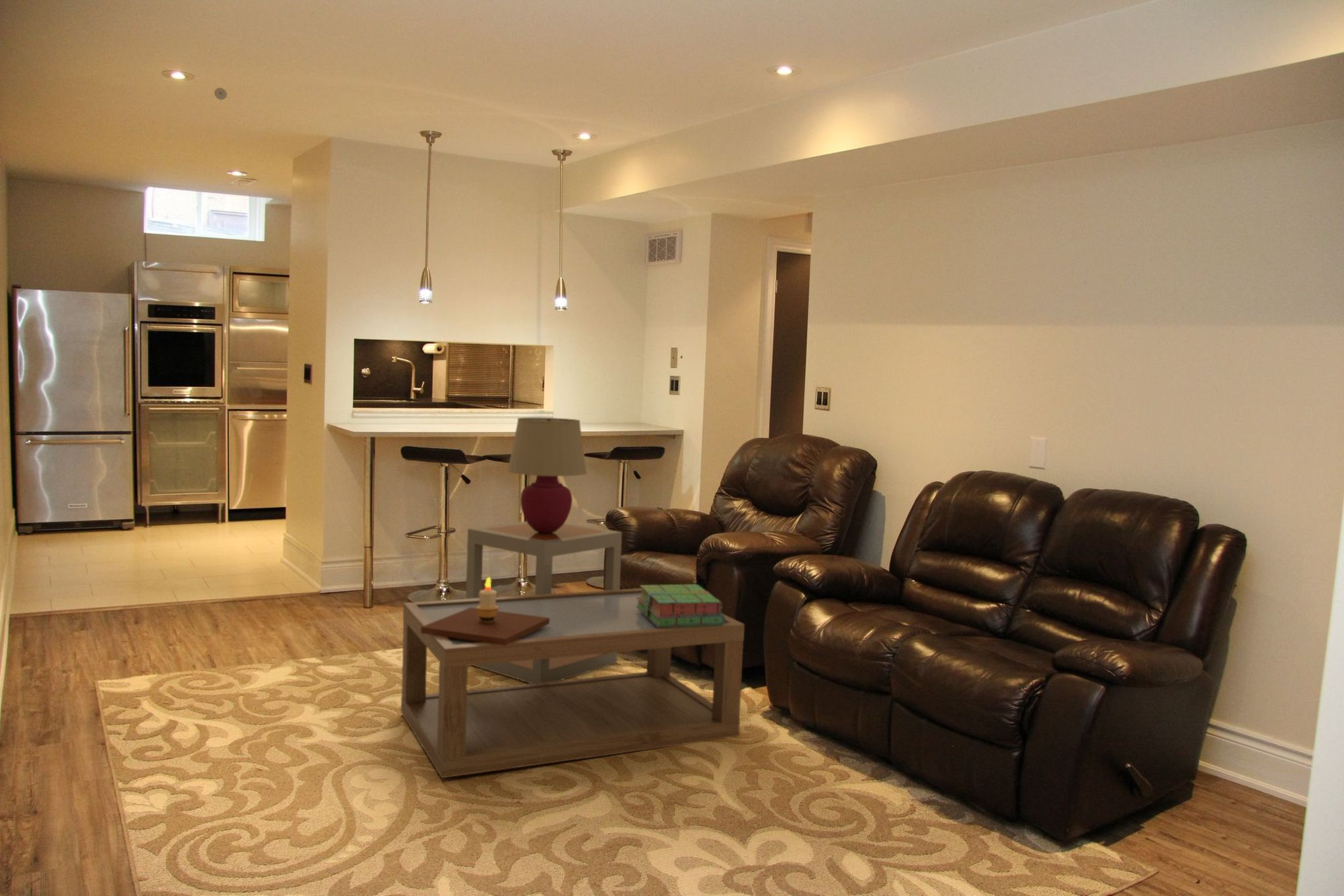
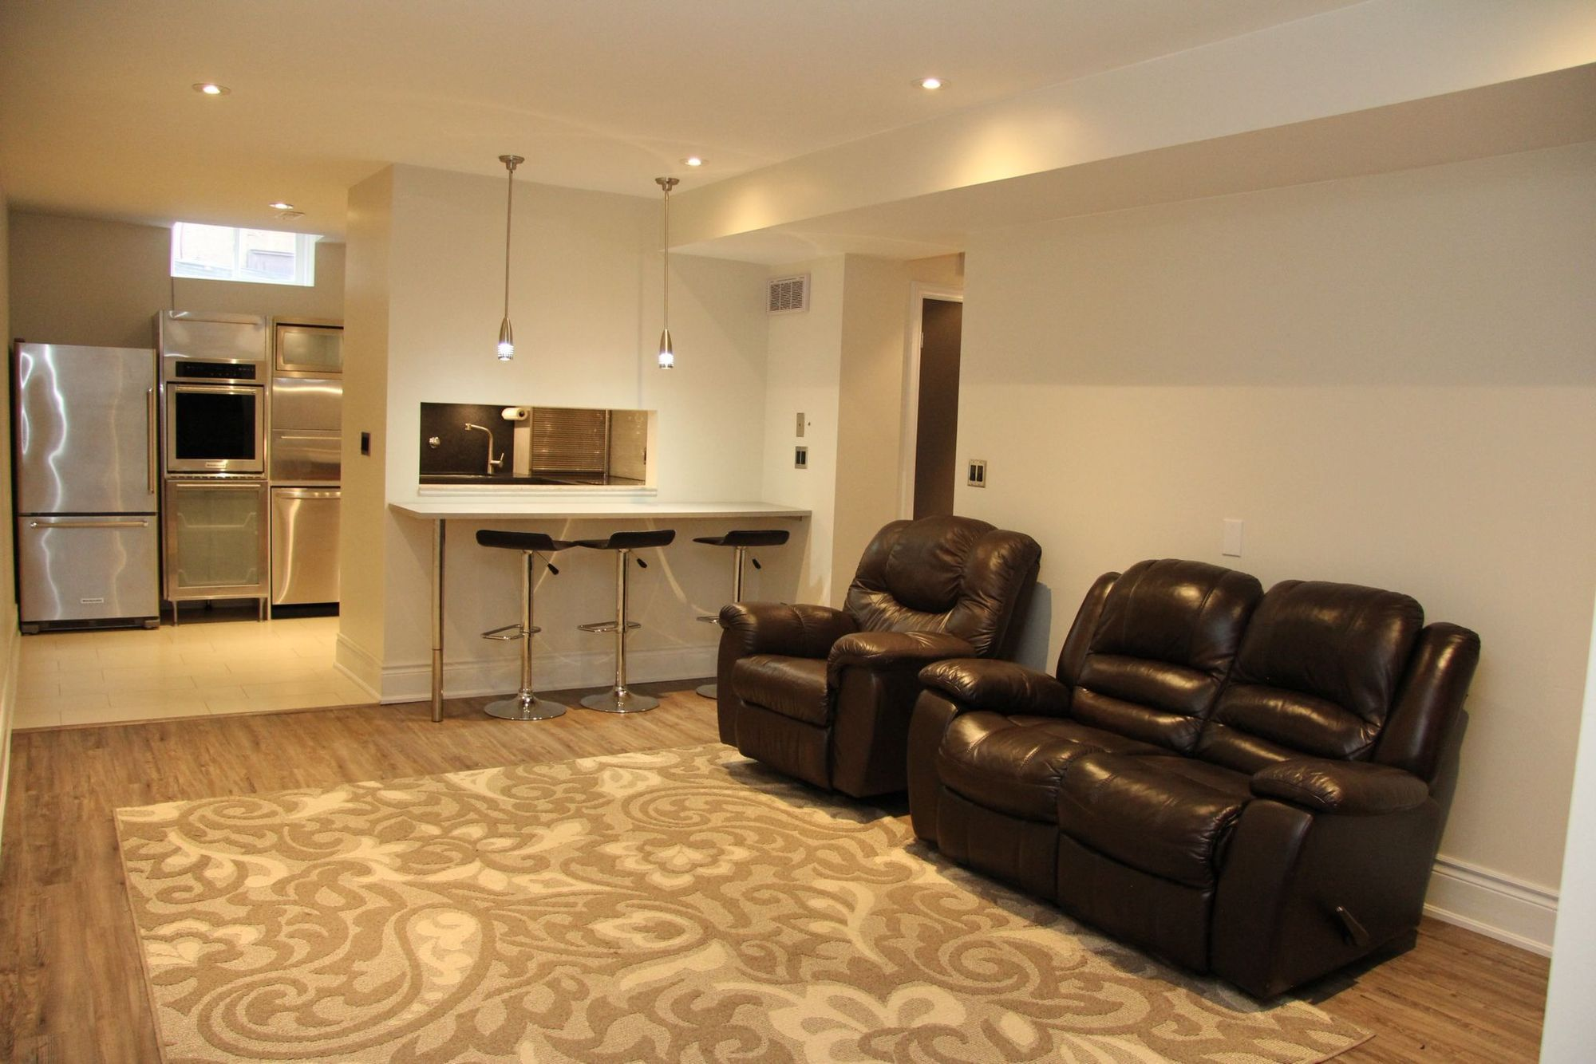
- coffee table (572, 679)
- table lamp (547, 475)
- side table (543, 594)
- smoke detector (220, 94)
- stack of books (679, 604)
- candle (487, 602)
